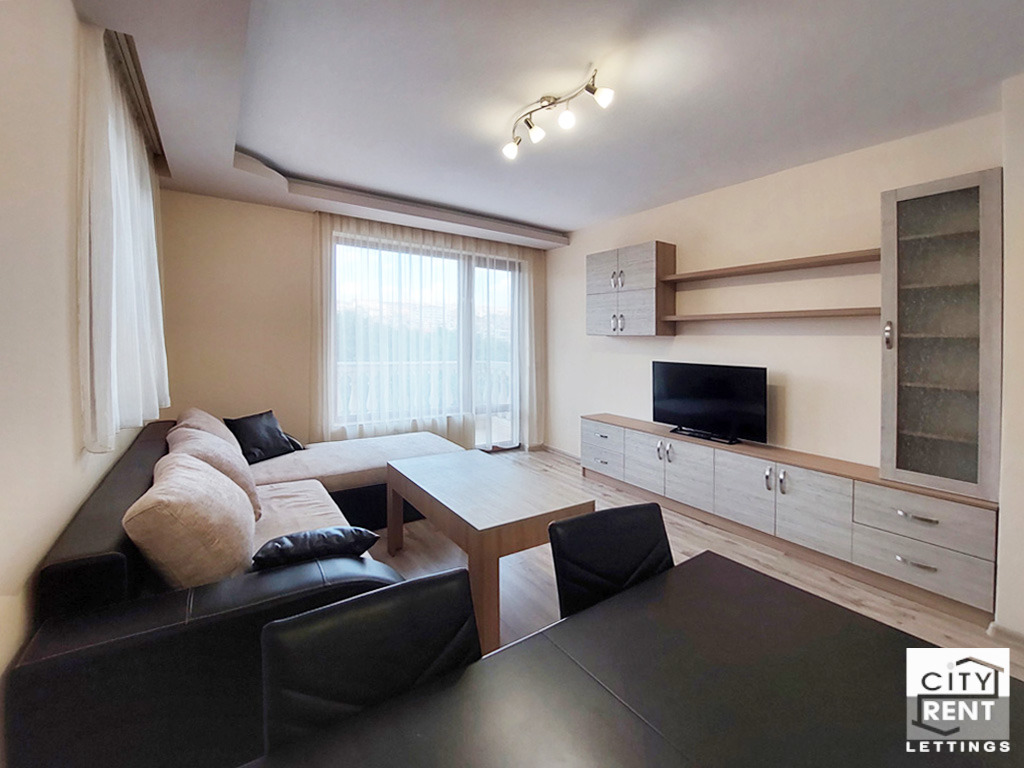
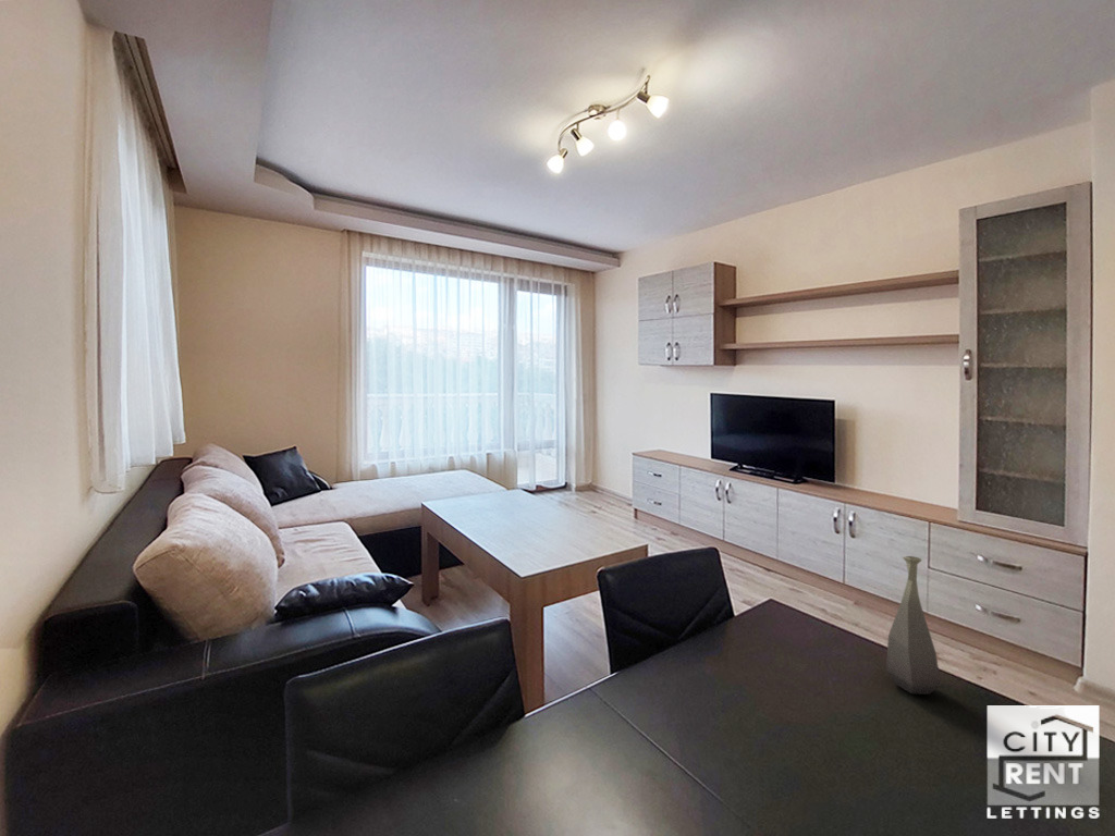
+ bottle (911, 623)
